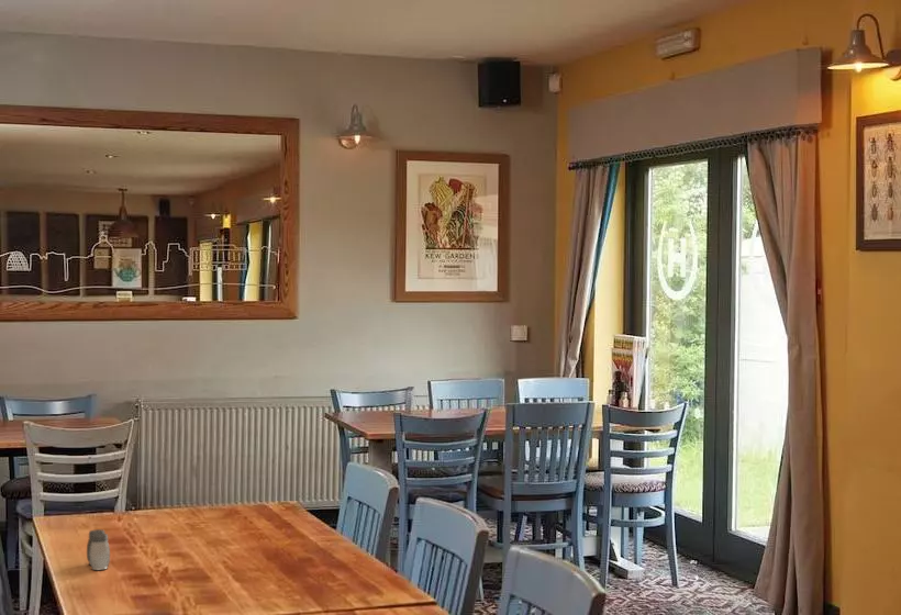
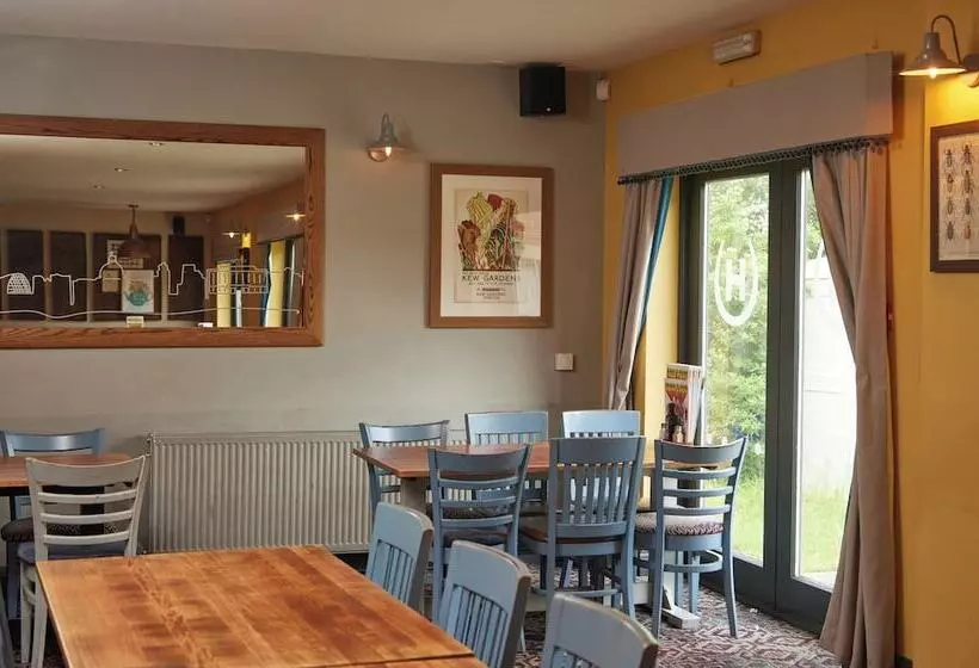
- salt and pepper shaker (98, 548)
